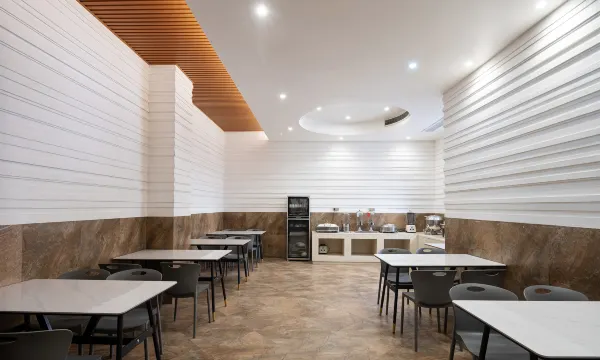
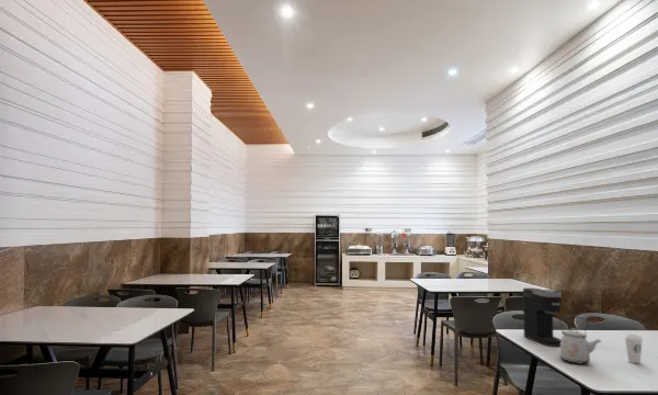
+ coffee maker (541, 314)
+ kettle (579, 339)
+ coffee cup (634, 348)
